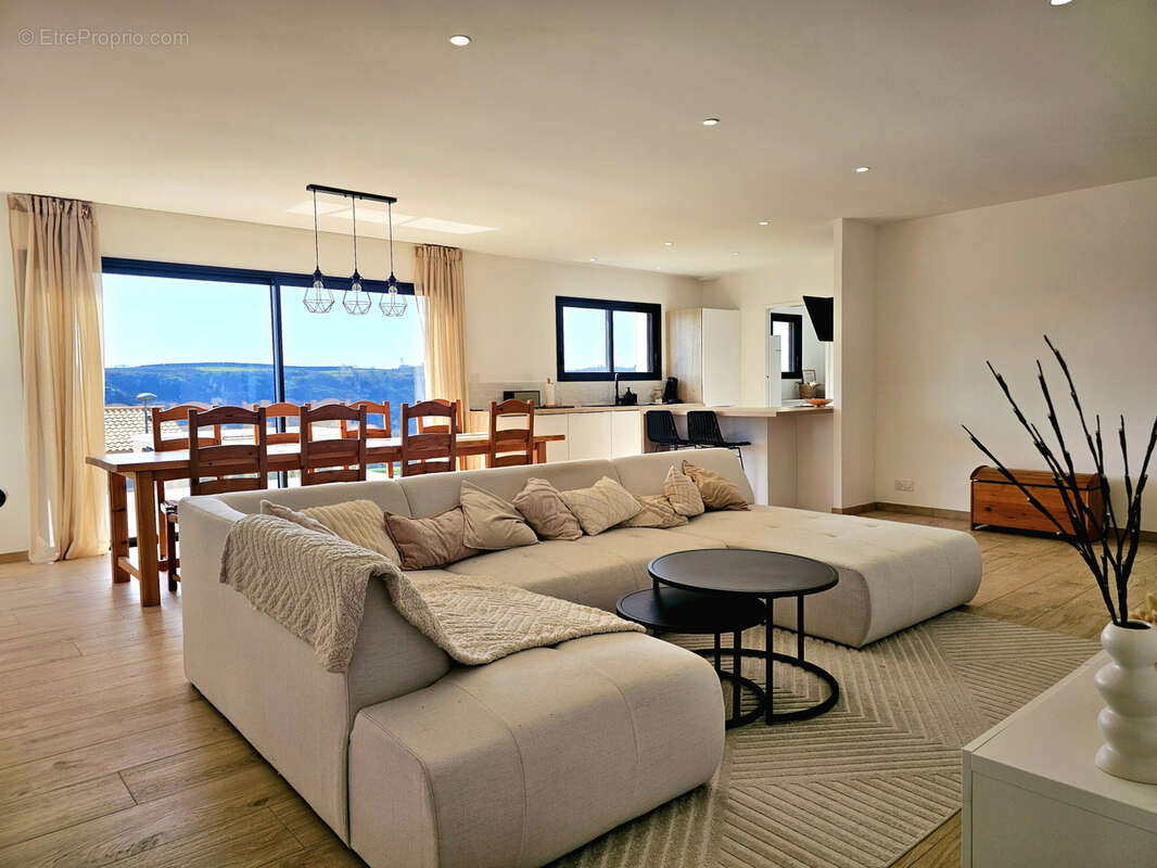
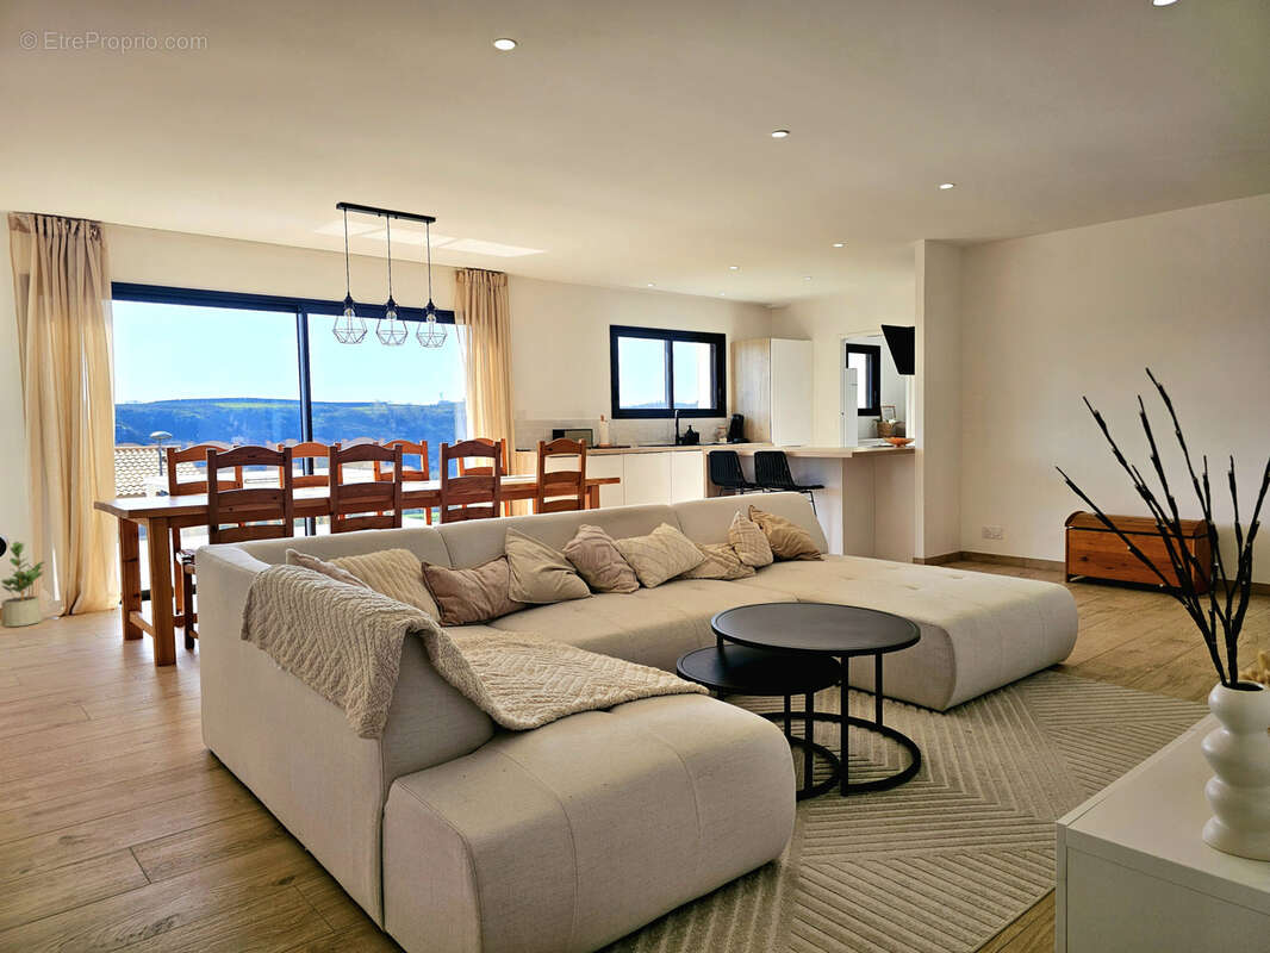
+ potted plant (23, 581)
